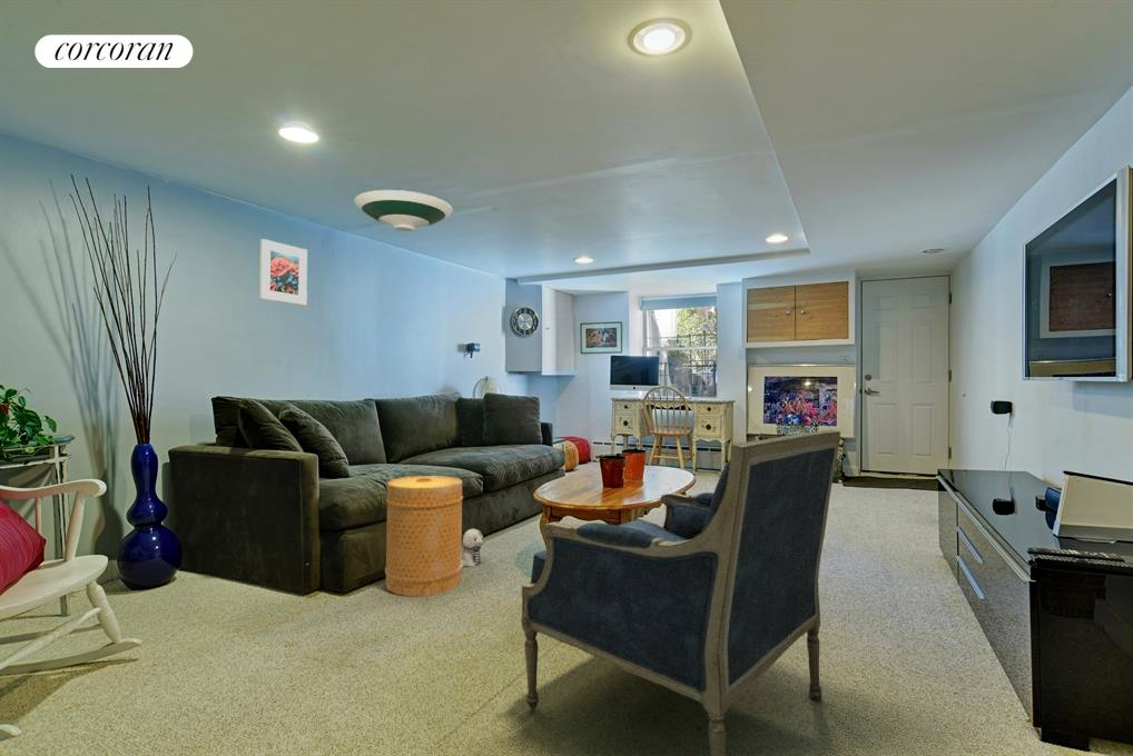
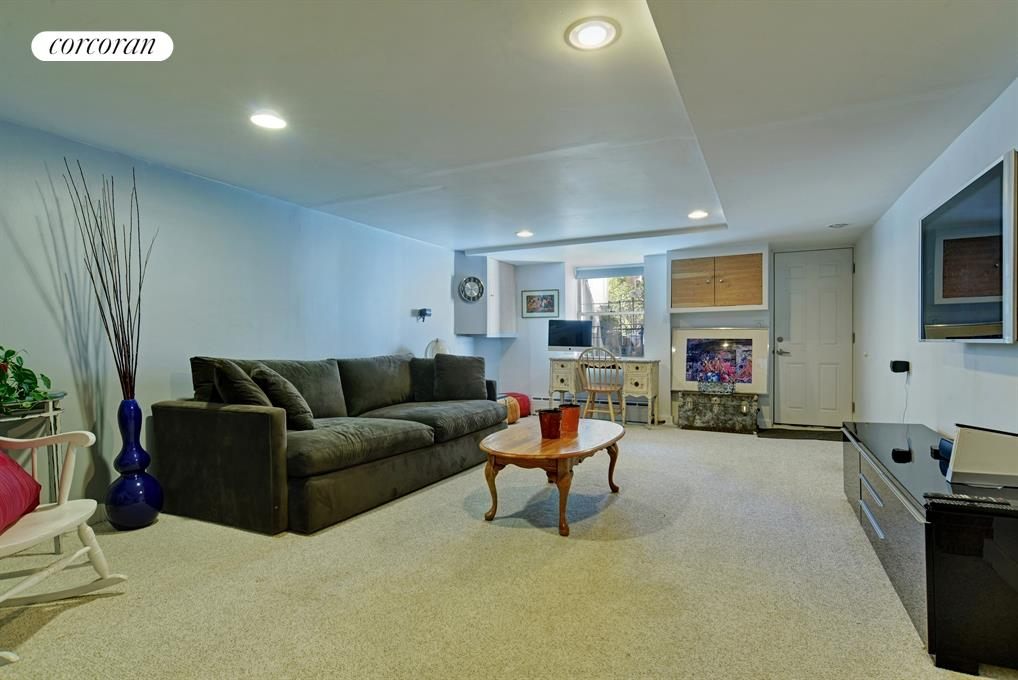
- armchair (678, 565)
- plush toy (462, 544)
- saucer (404, 217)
- basket (424, 531)
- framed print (284, 272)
